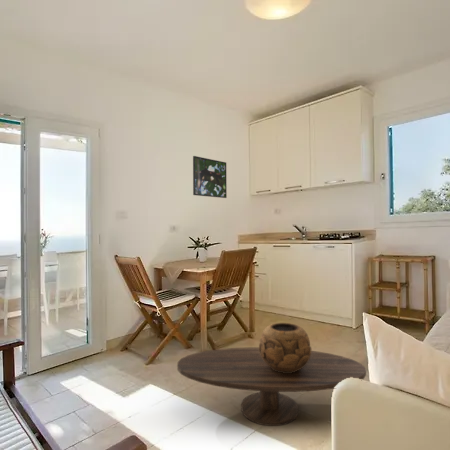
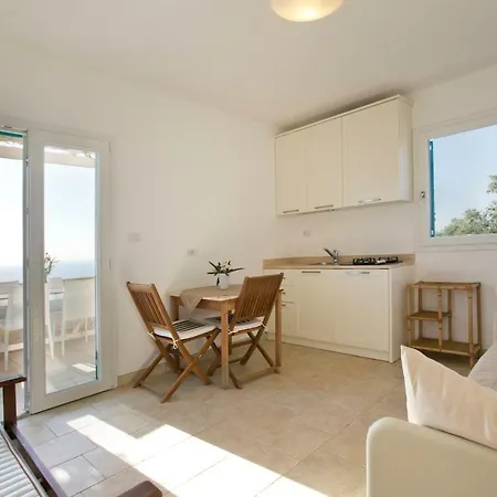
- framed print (210, 178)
- coffee table (269, 386)
- decorative bowl (284, 346)
